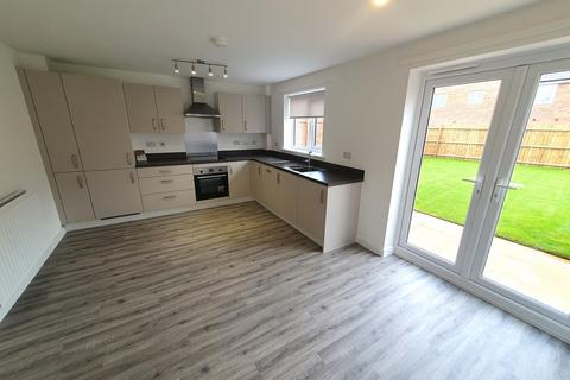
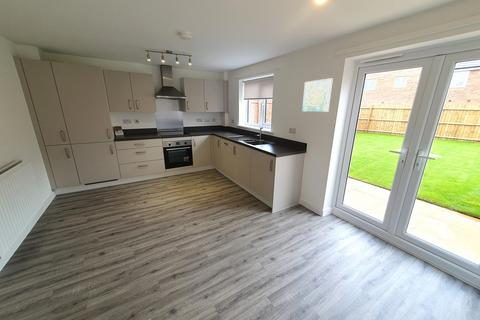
+ wall art (316, 96)
